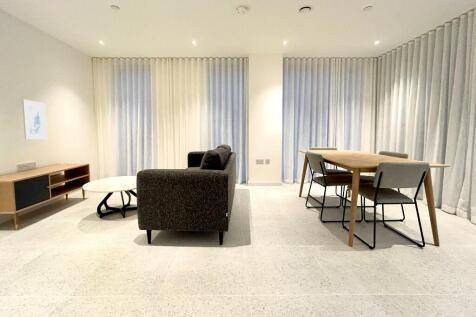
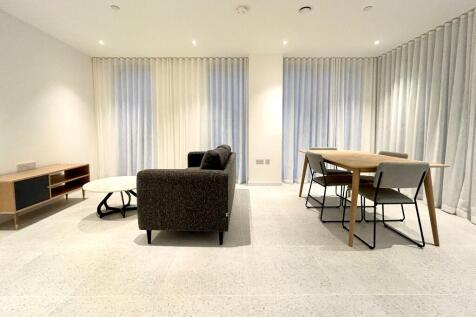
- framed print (35, 120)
